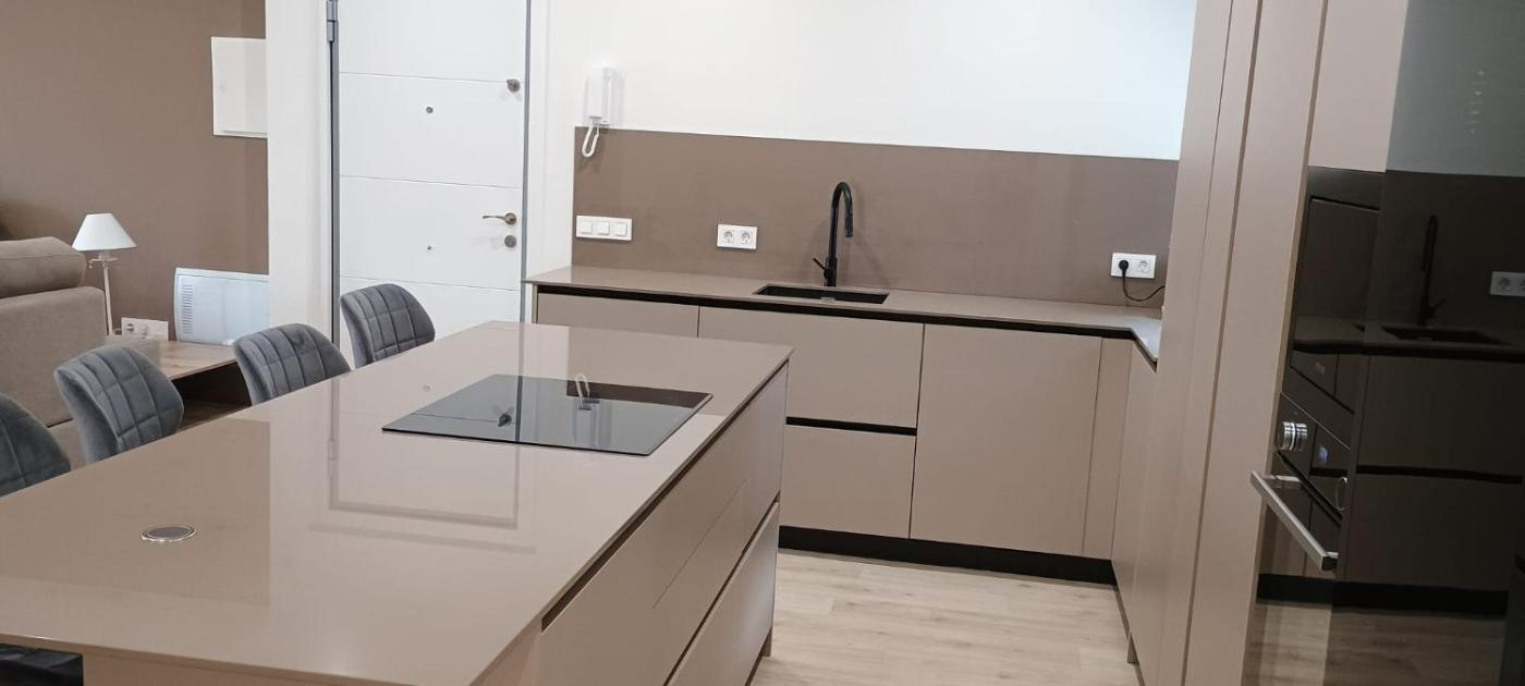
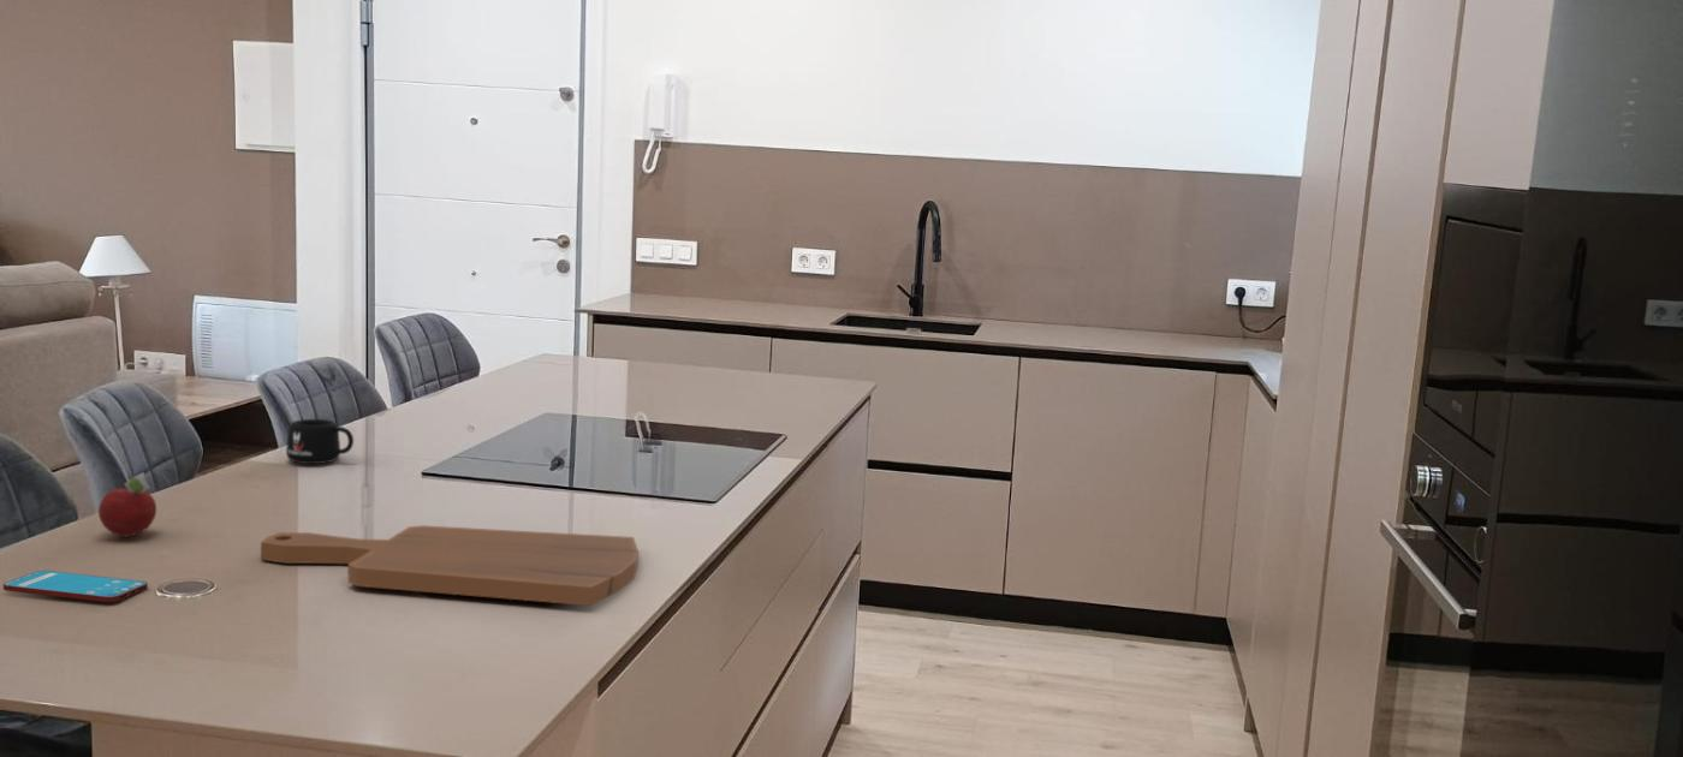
+ smartphone (76, 585)
+ mug (321, 442)
+ cutting board (478, 559)
+ fruit (133, 501)
